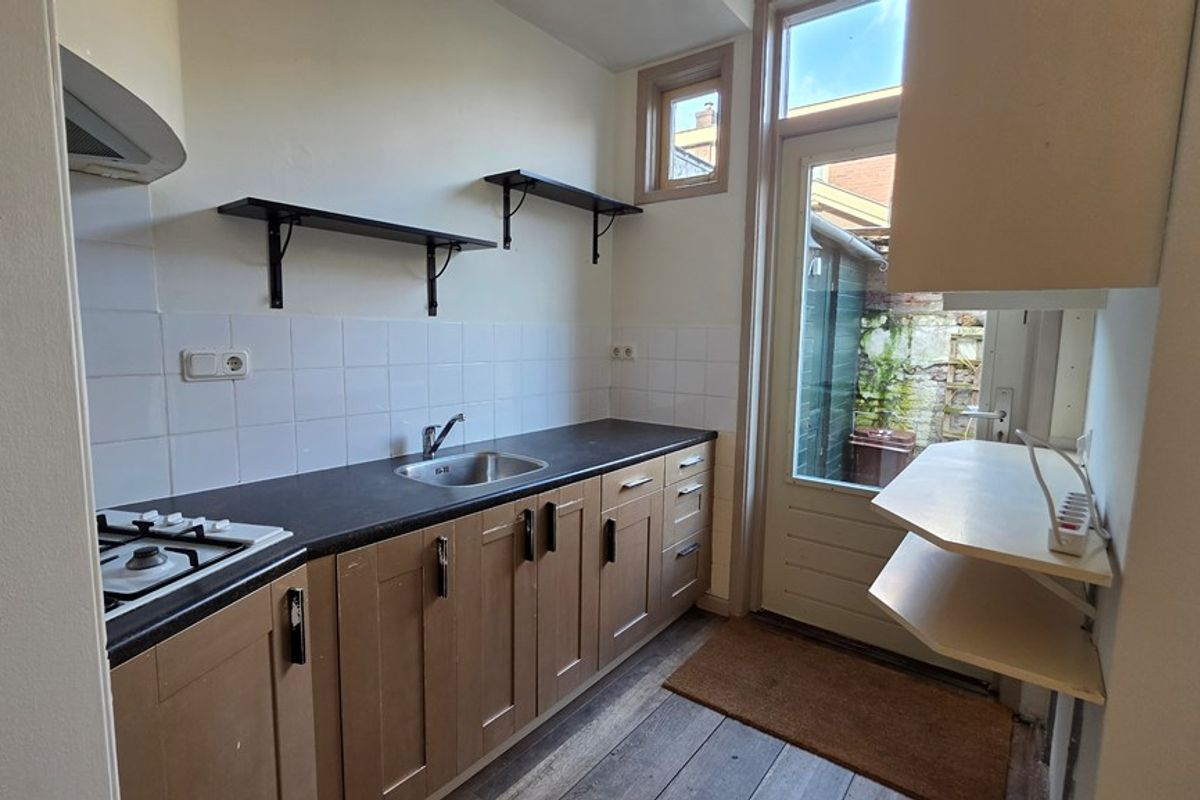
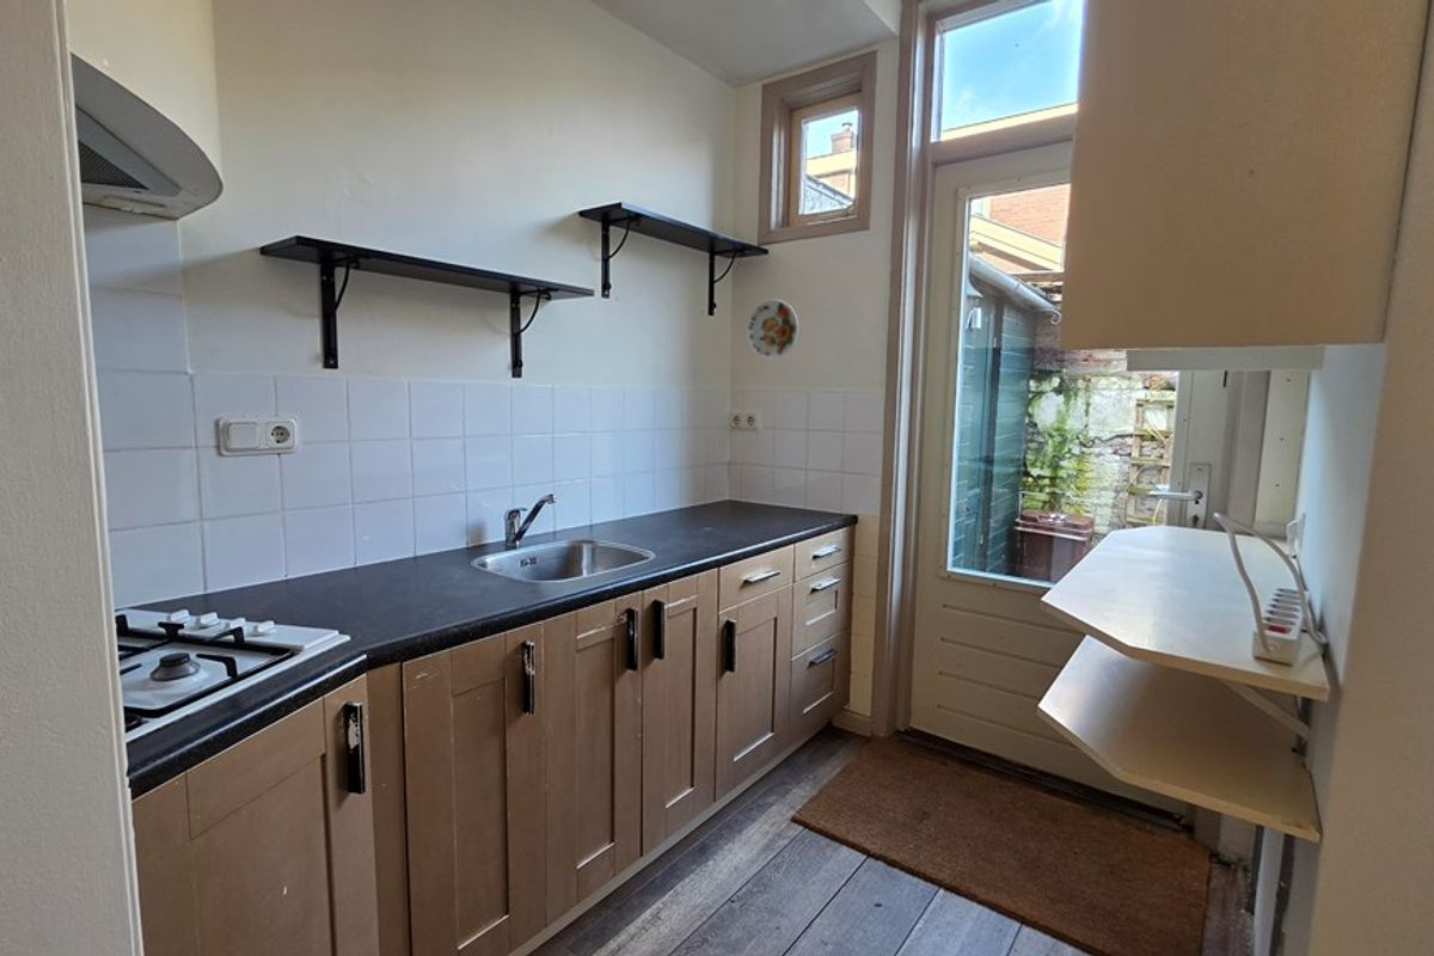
+ decorative plate (772, 329)
